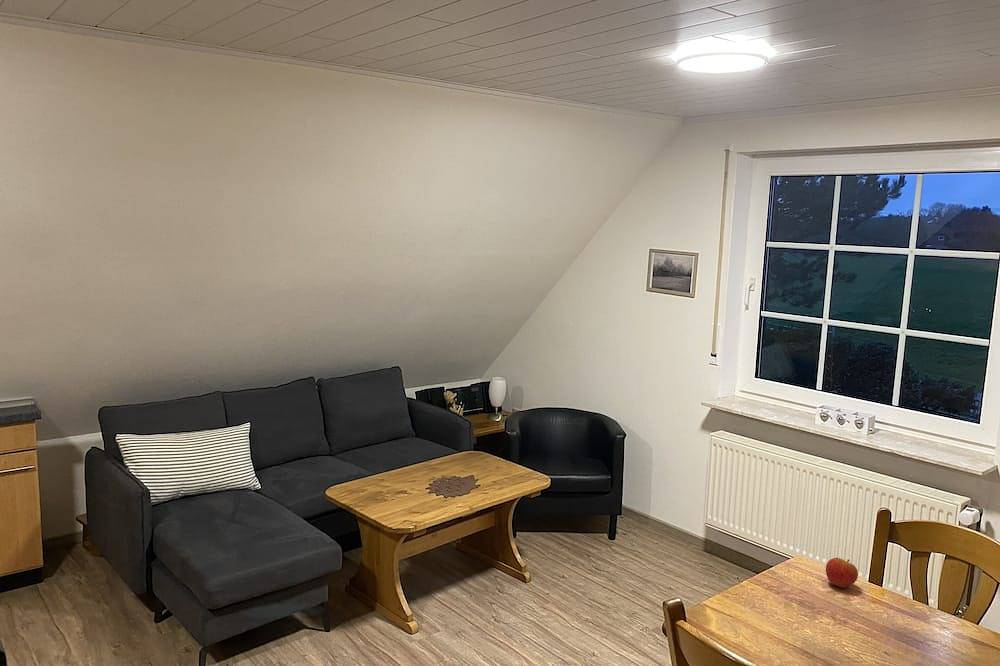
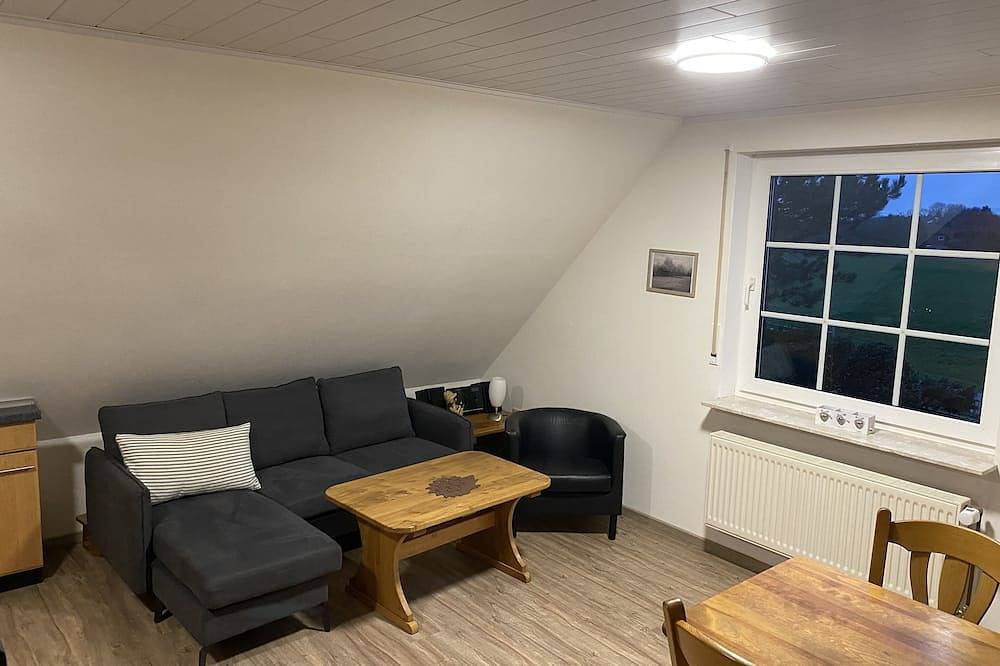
- apple (841, 571)
